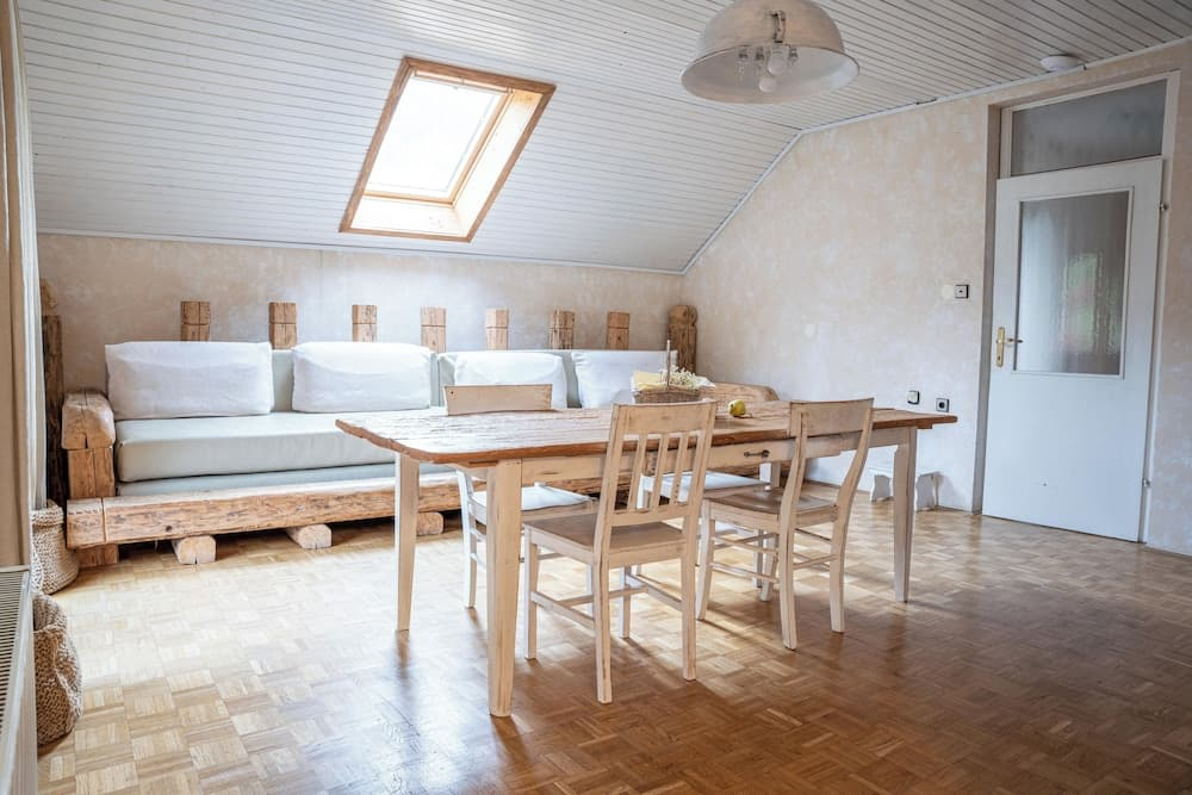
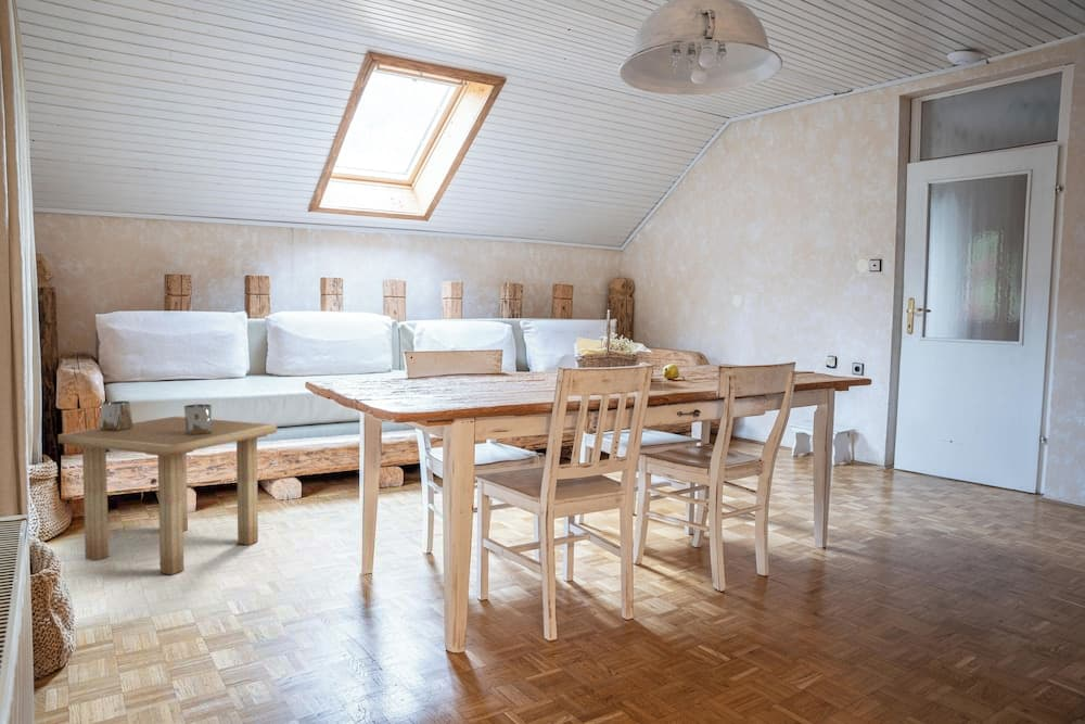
+ side table (174, 477)
